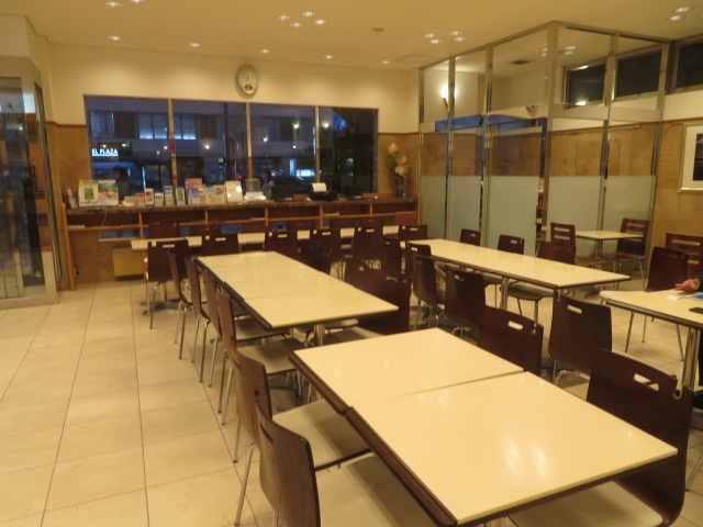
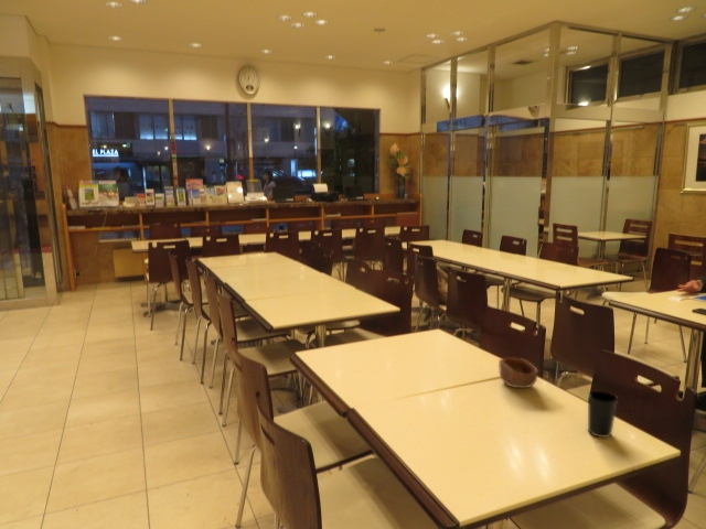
+ bowl (517, 374)
+ cup (600, 414)
